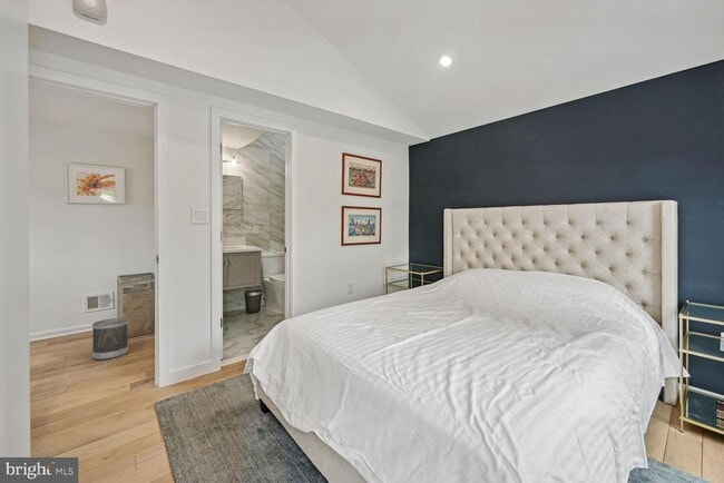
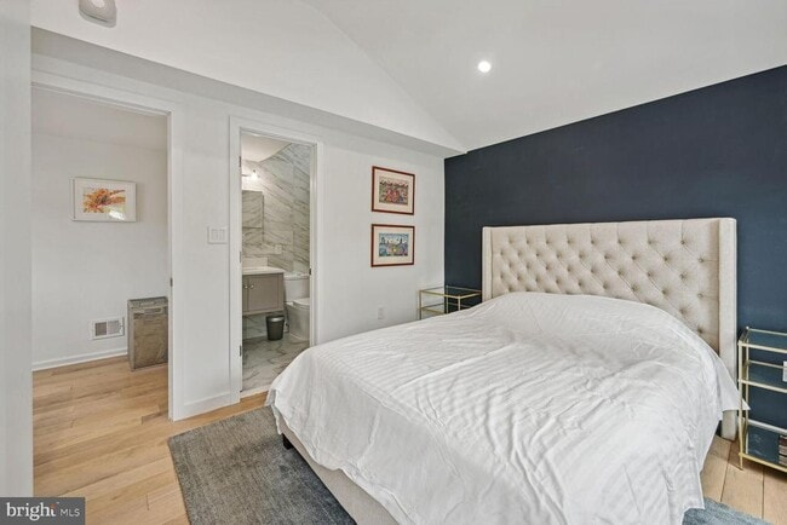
- wastebasket (110, 337)
